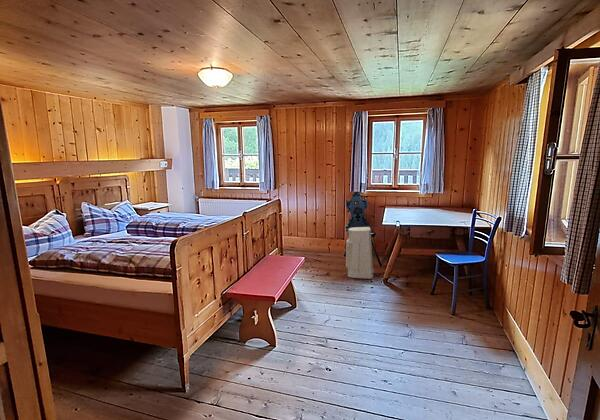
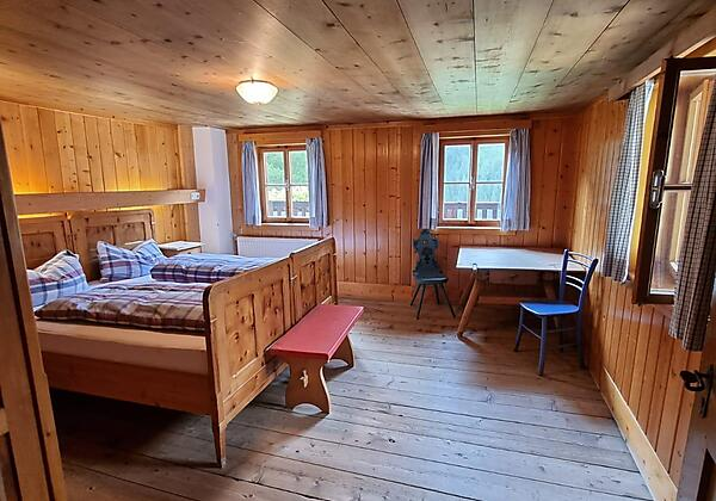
- air purifier (360, 252)
